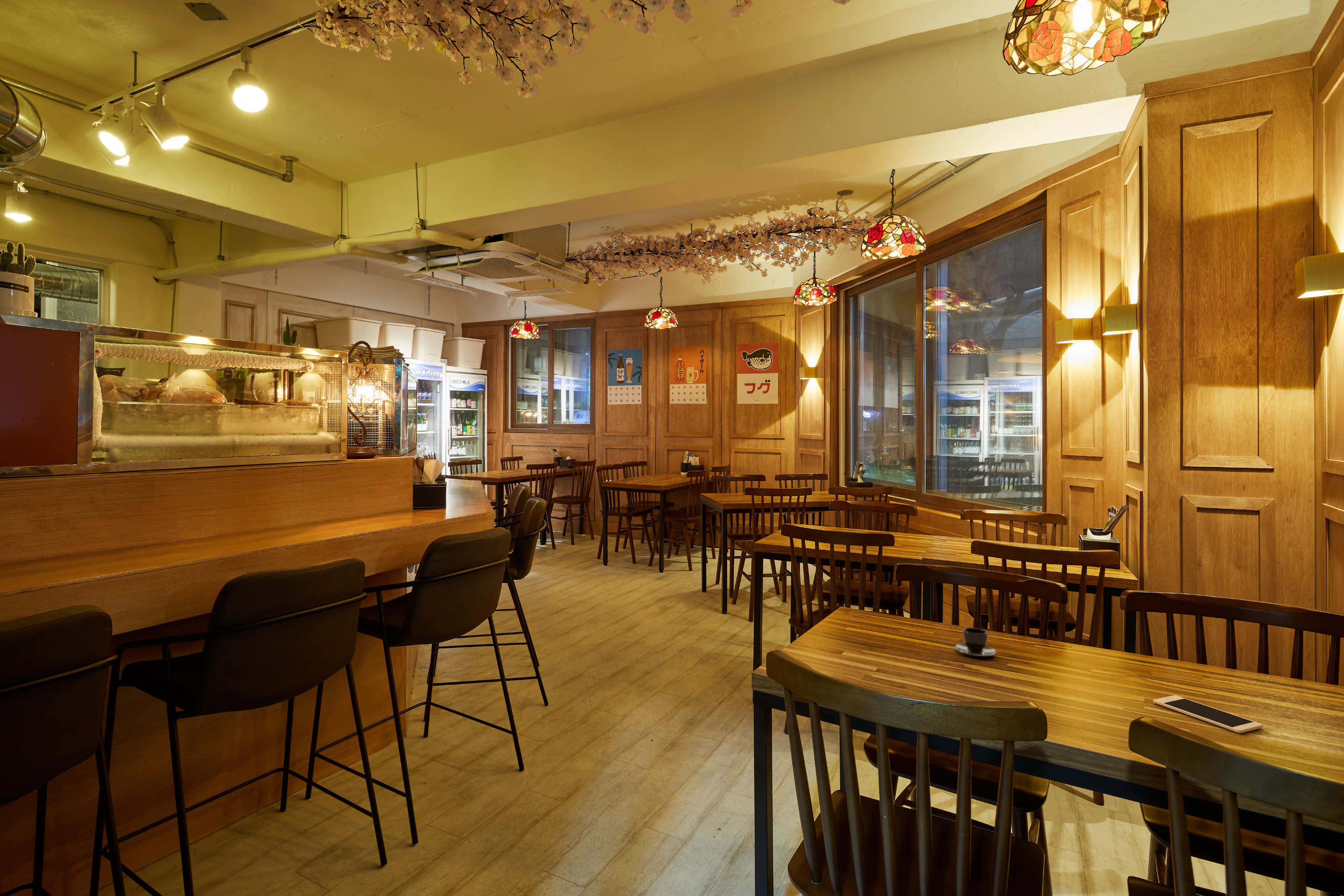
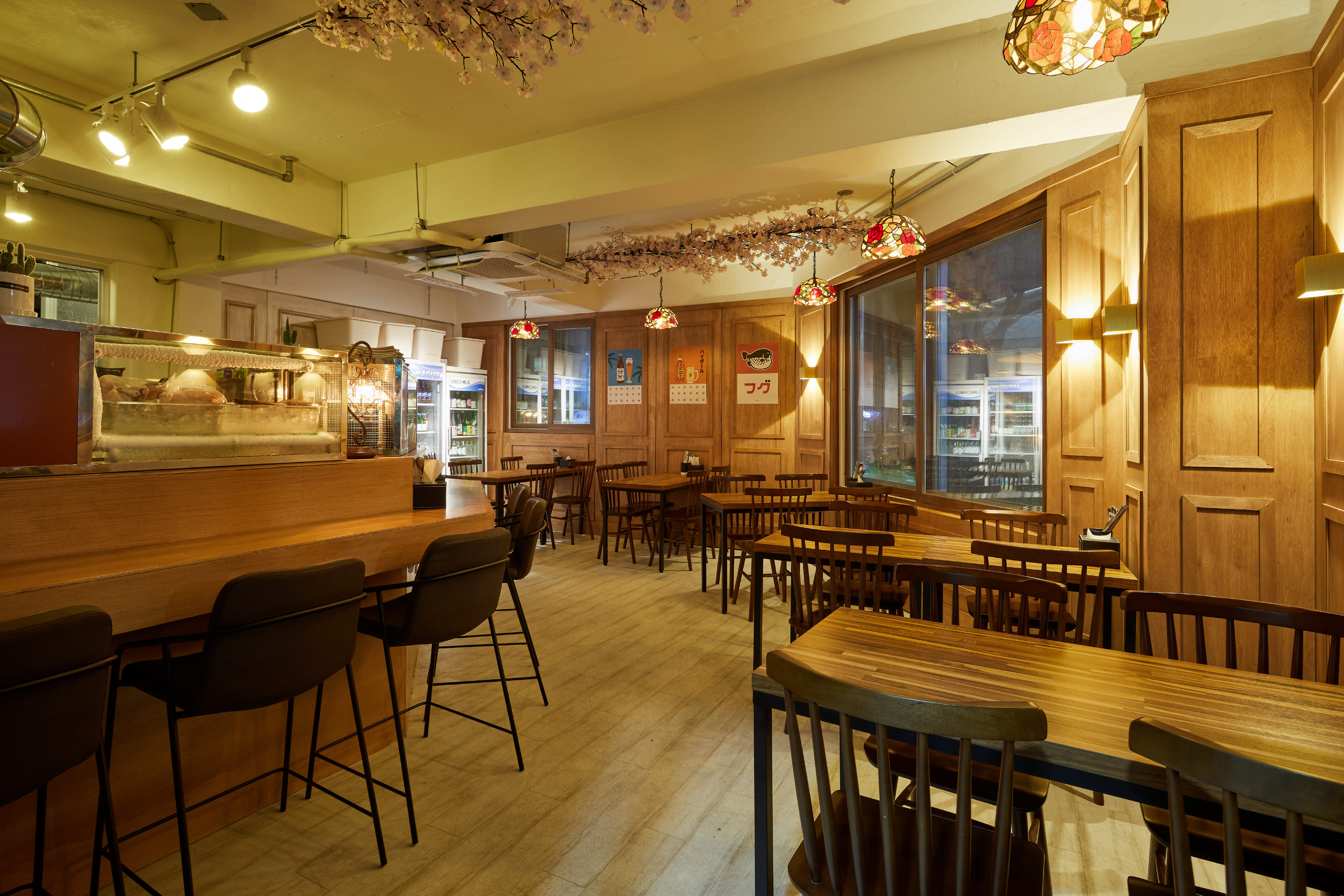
- cell phone (1205, 713)
- teacup (975, 641)
